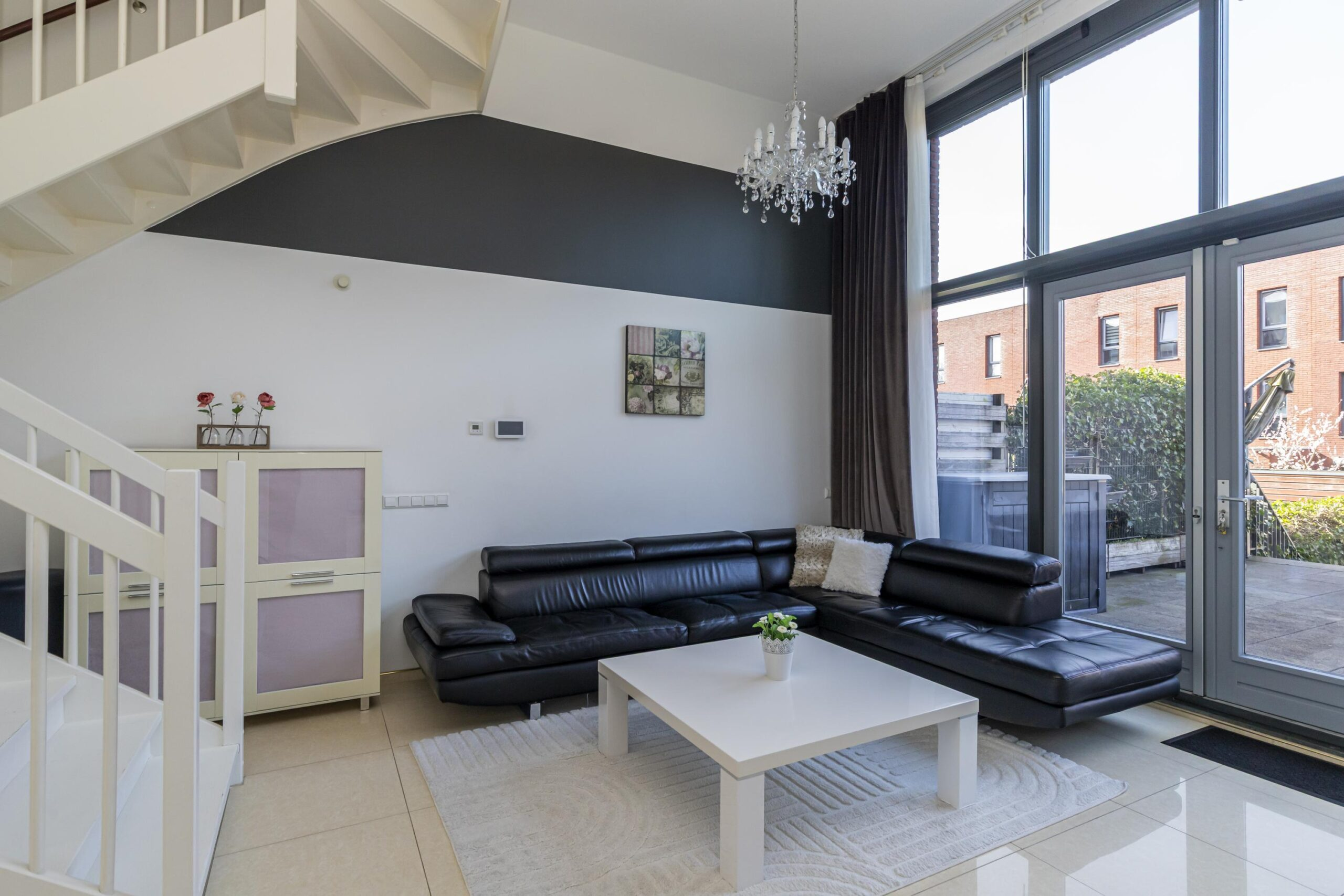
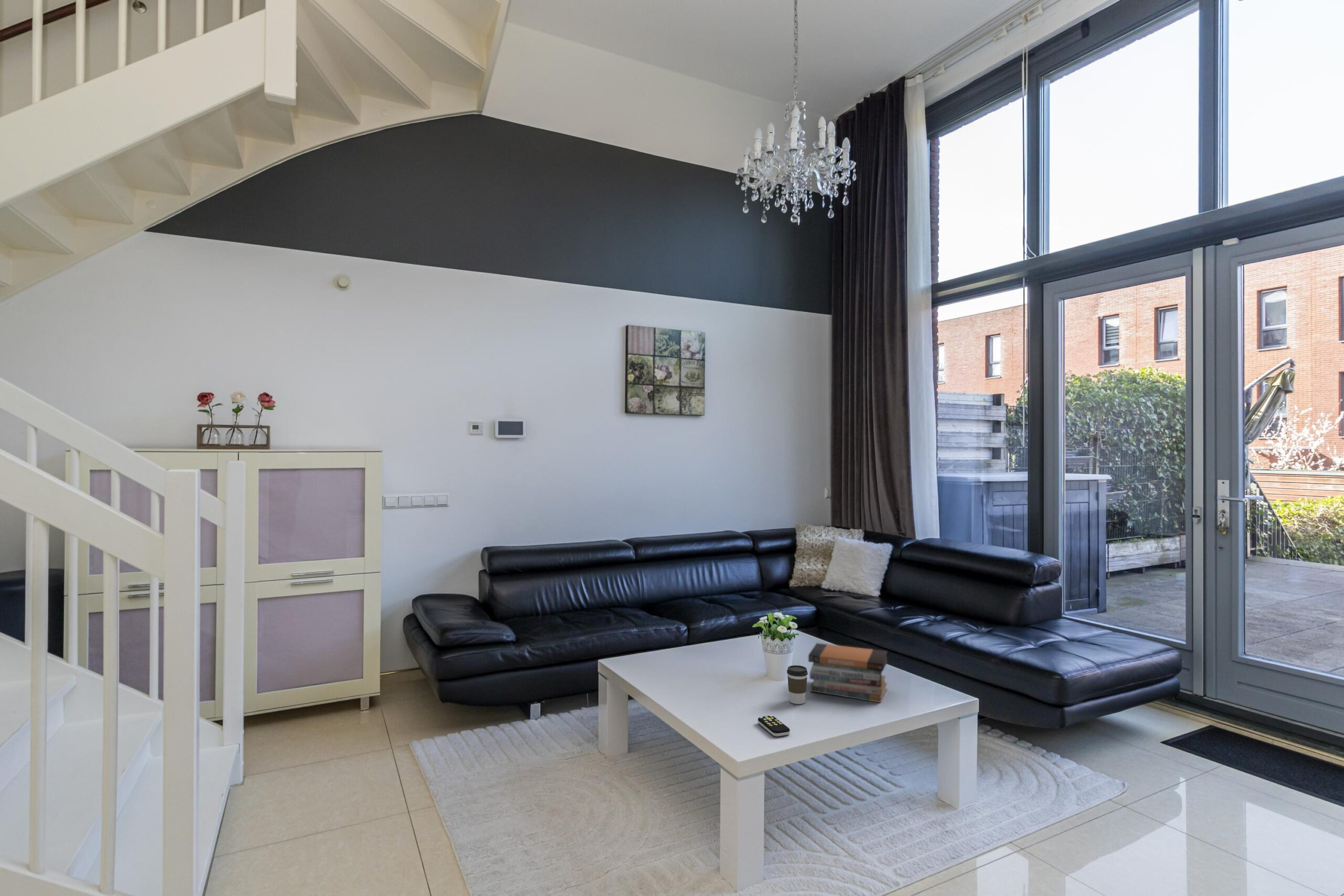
+ remote control (773, 725)
+ book stack (847, 671)
+ coffee cup (797, 684)
